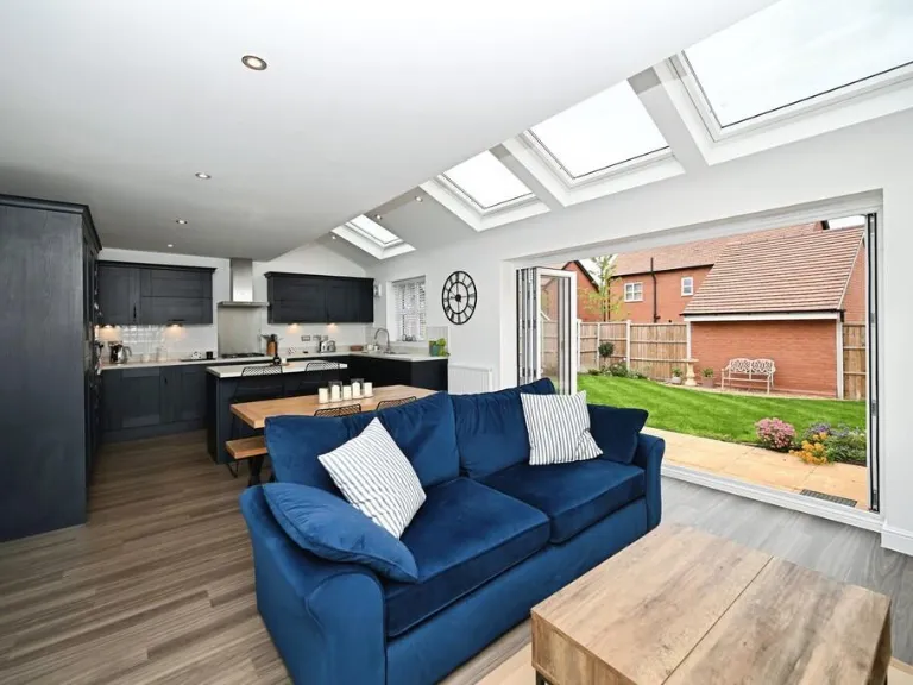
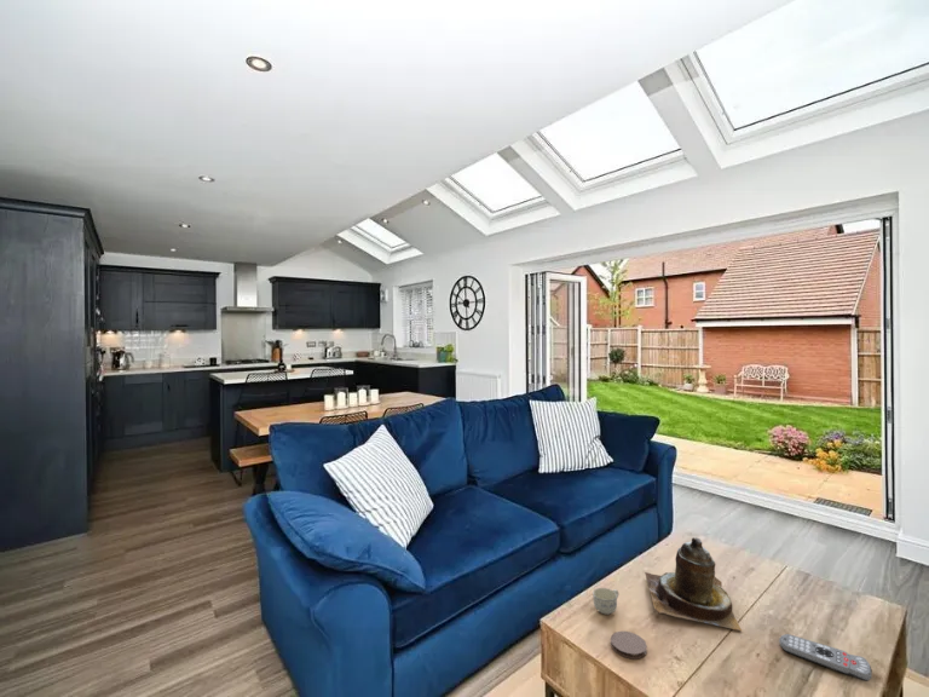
+ teapot (688, 570)
+ coaster (628, 644)
+ remote control (823, 655)
+ cup (607, 600)
